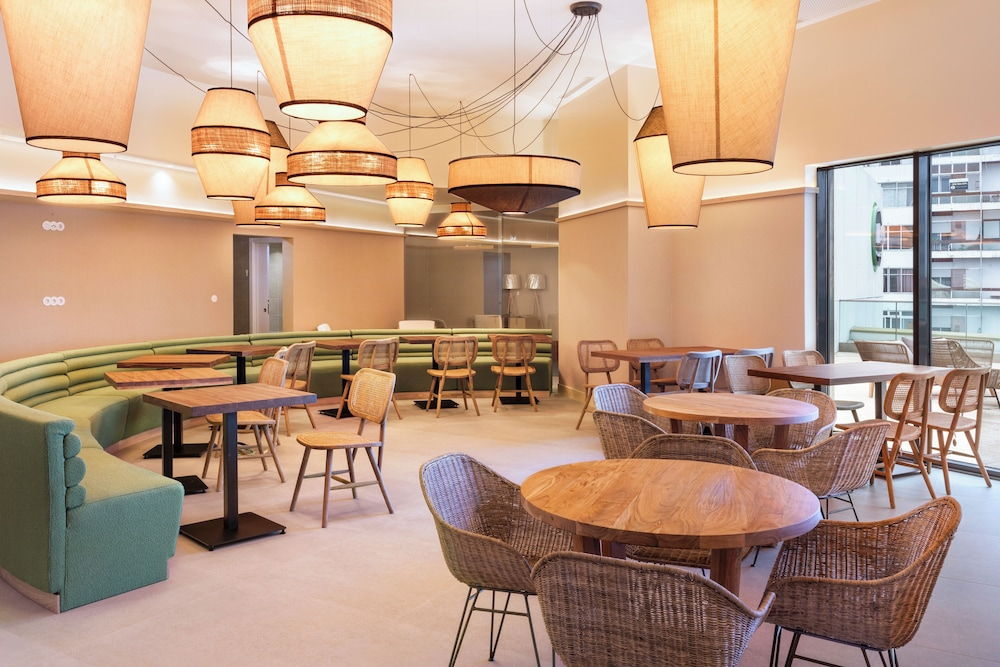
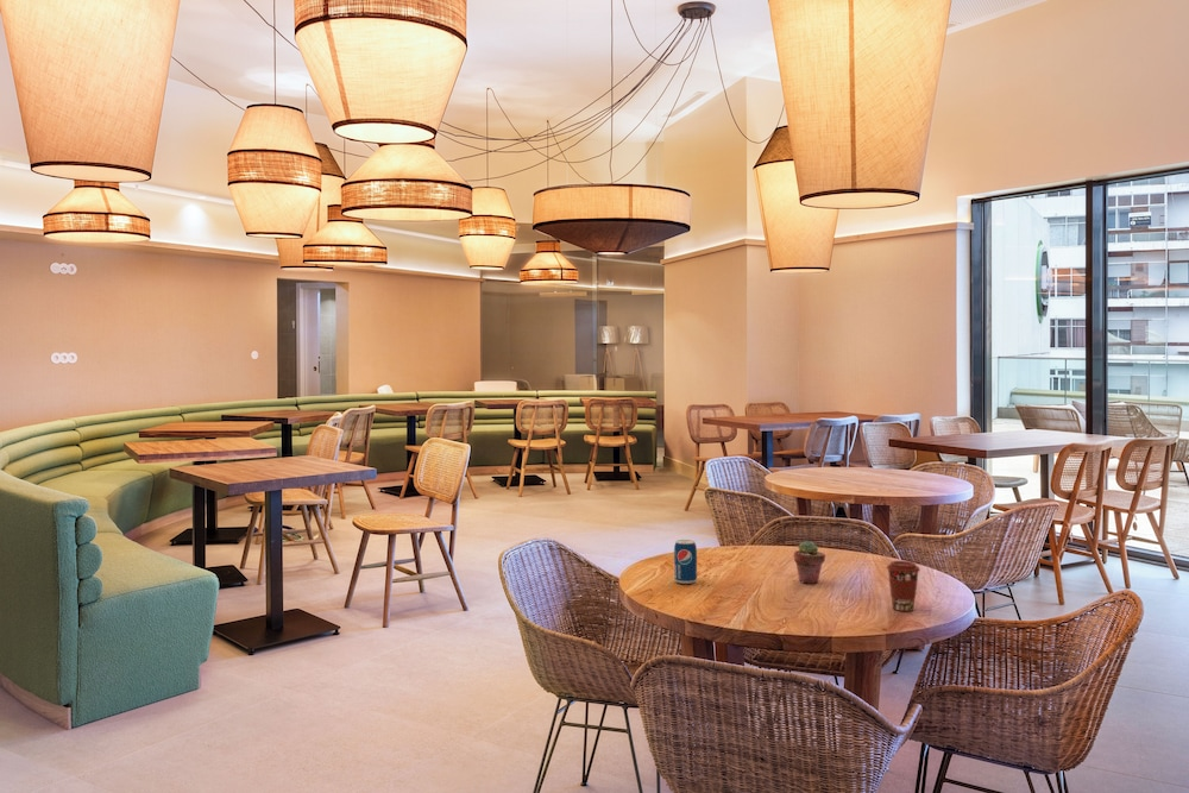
+ potted succulent (809, 560)
+ beverage can (685, 561)
+ coffee cup (902, 585)
